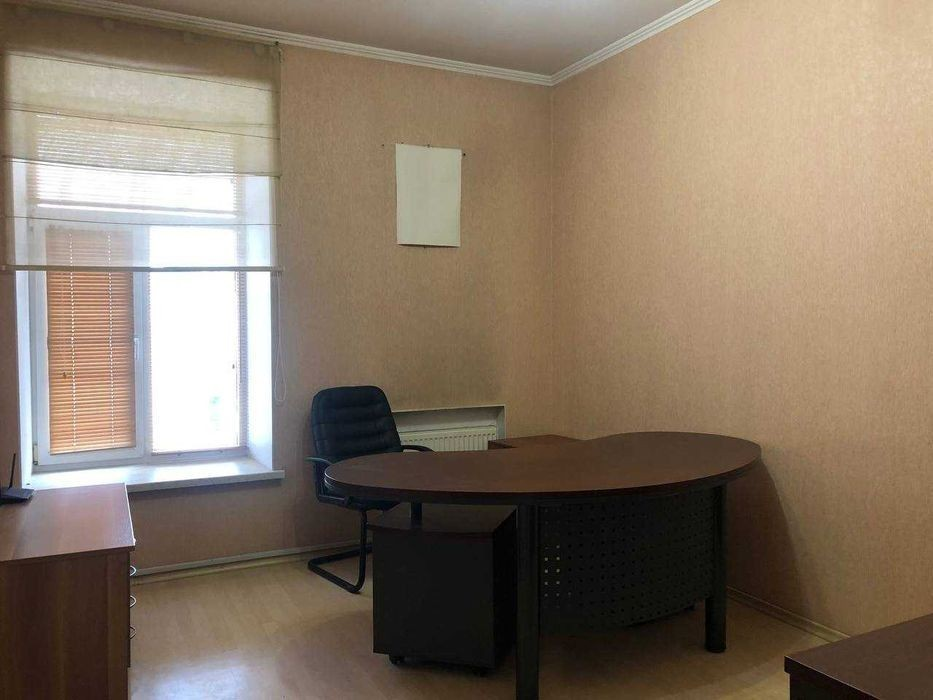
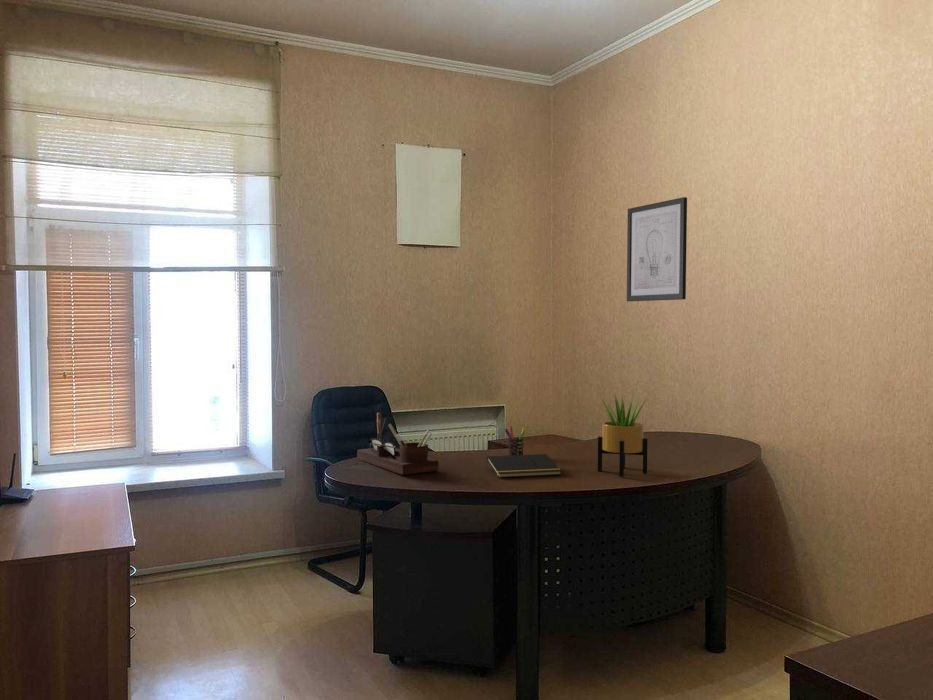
+ pen holder (516, 441)
+ potted plant (622, 430)
+ wall art (655, 252)
+ desk organizer (397, 440)
+ notepad (523, 465)
